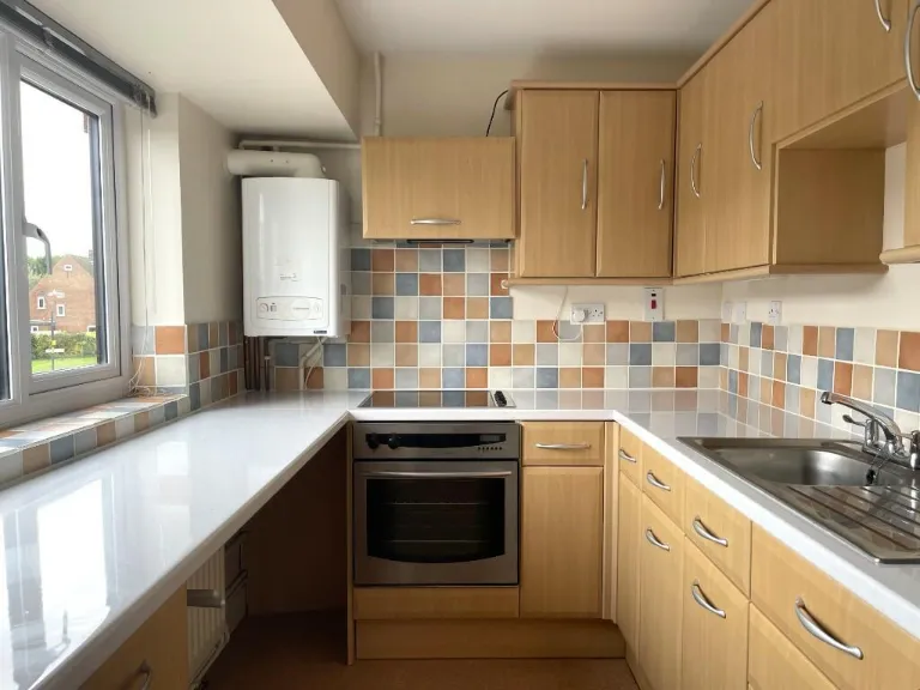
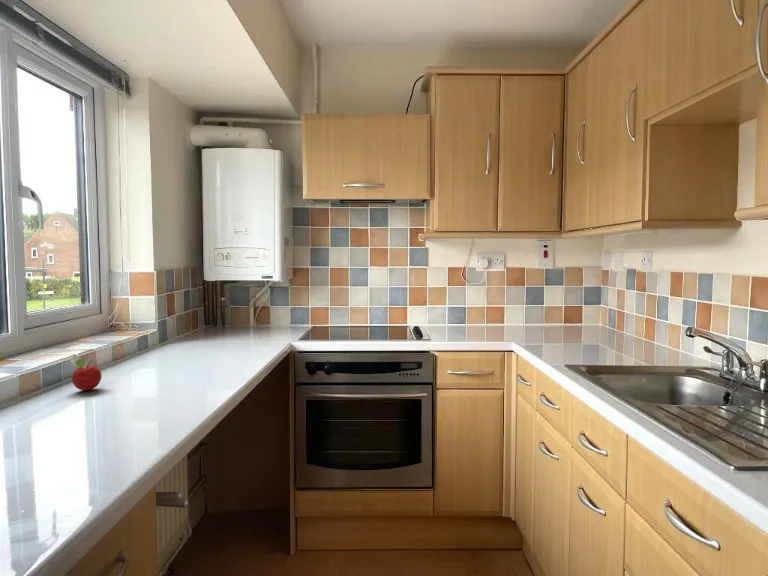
+ fruit (83, 372)
